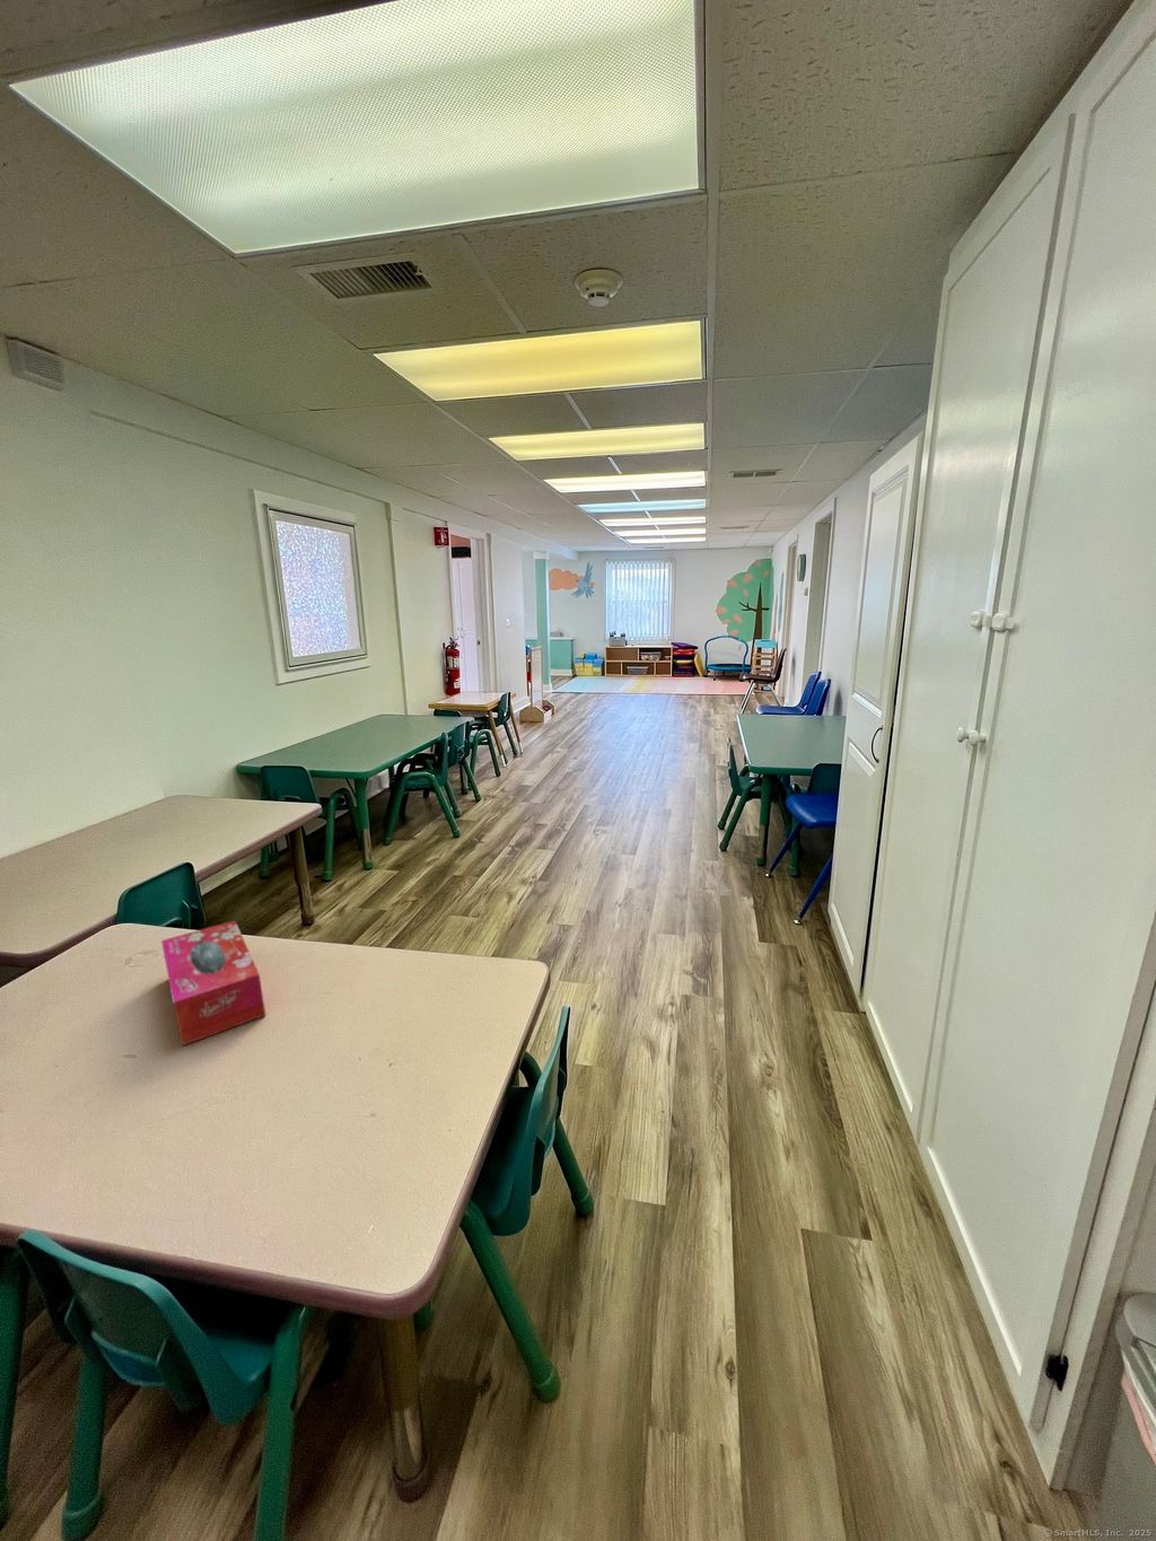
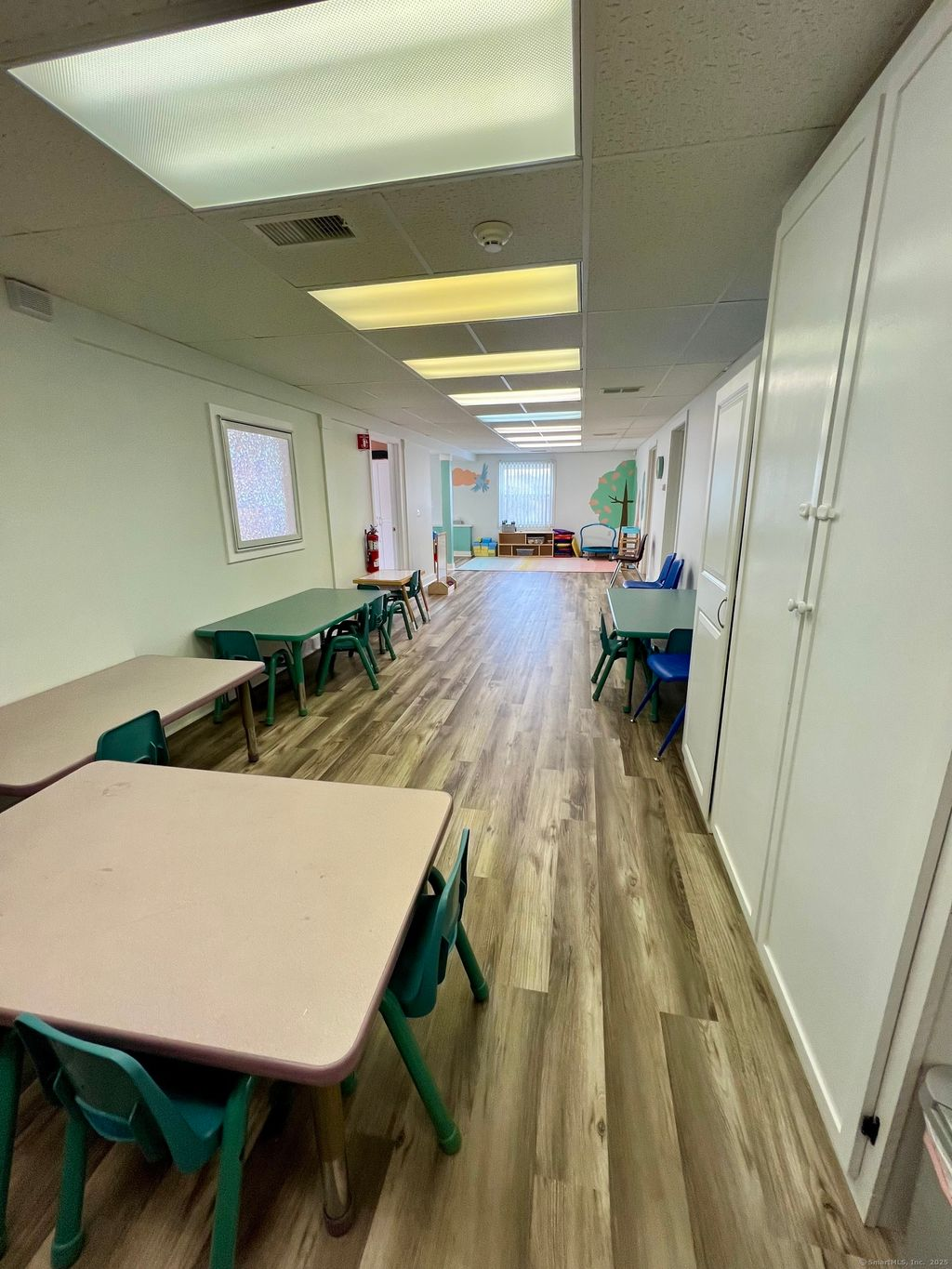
- tissue box (211, 975)
